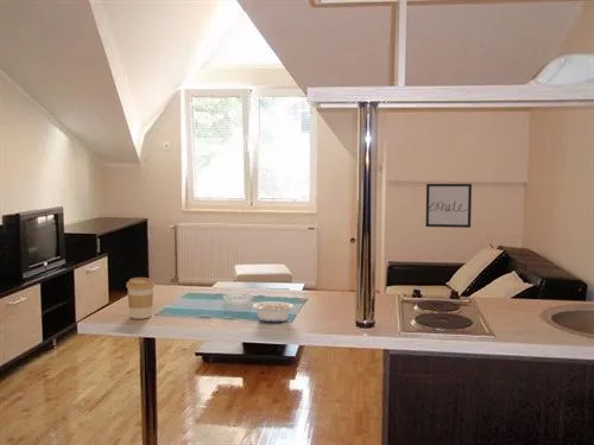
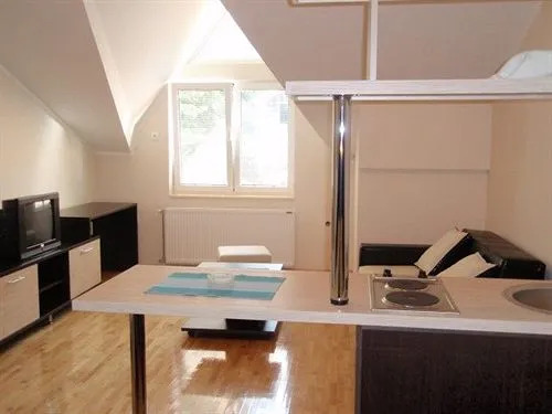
- legume (271, 311)
- coffee cup (140, 297)
- wall art (448, 205)
